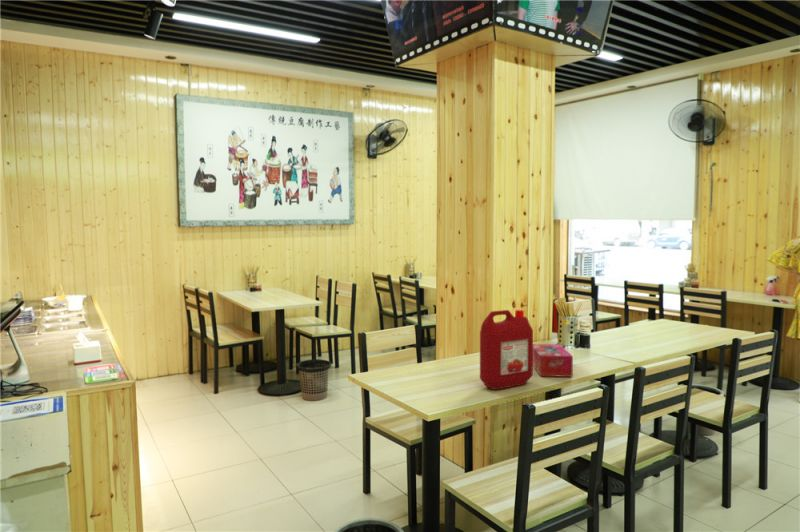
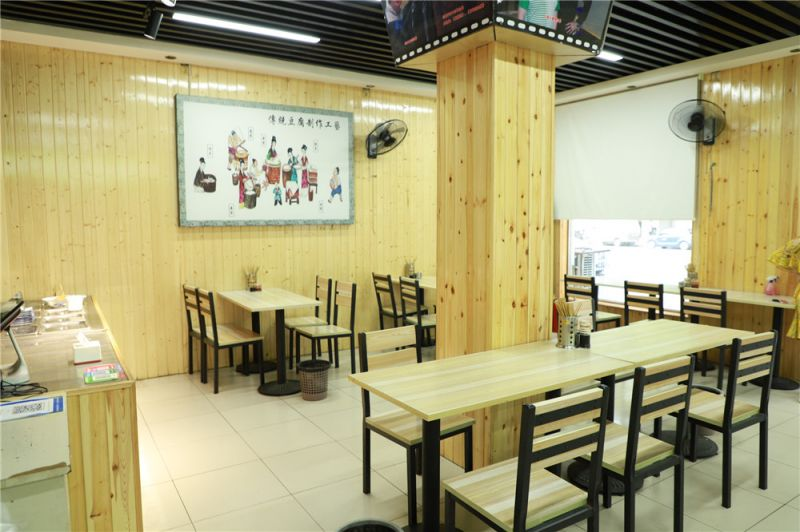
- tissue box (550, 359)
- ketchup jug (506, 347)
